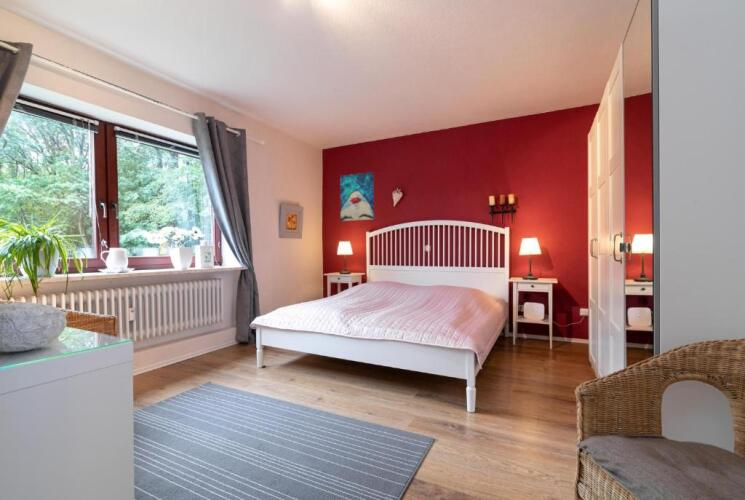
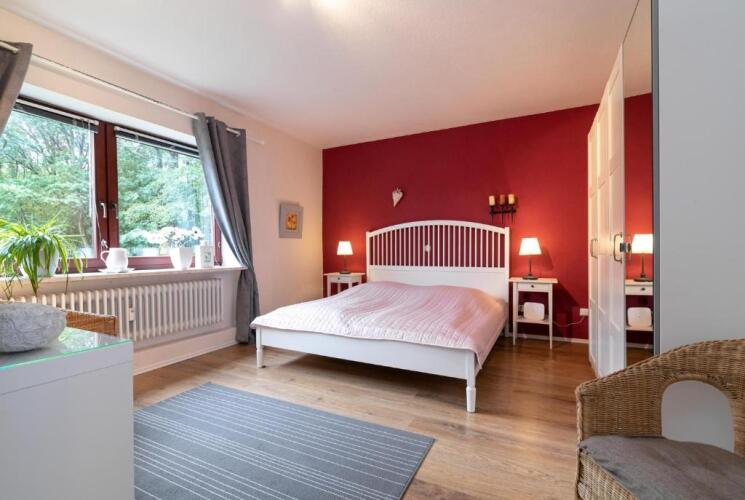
- wall art (356, 197)
